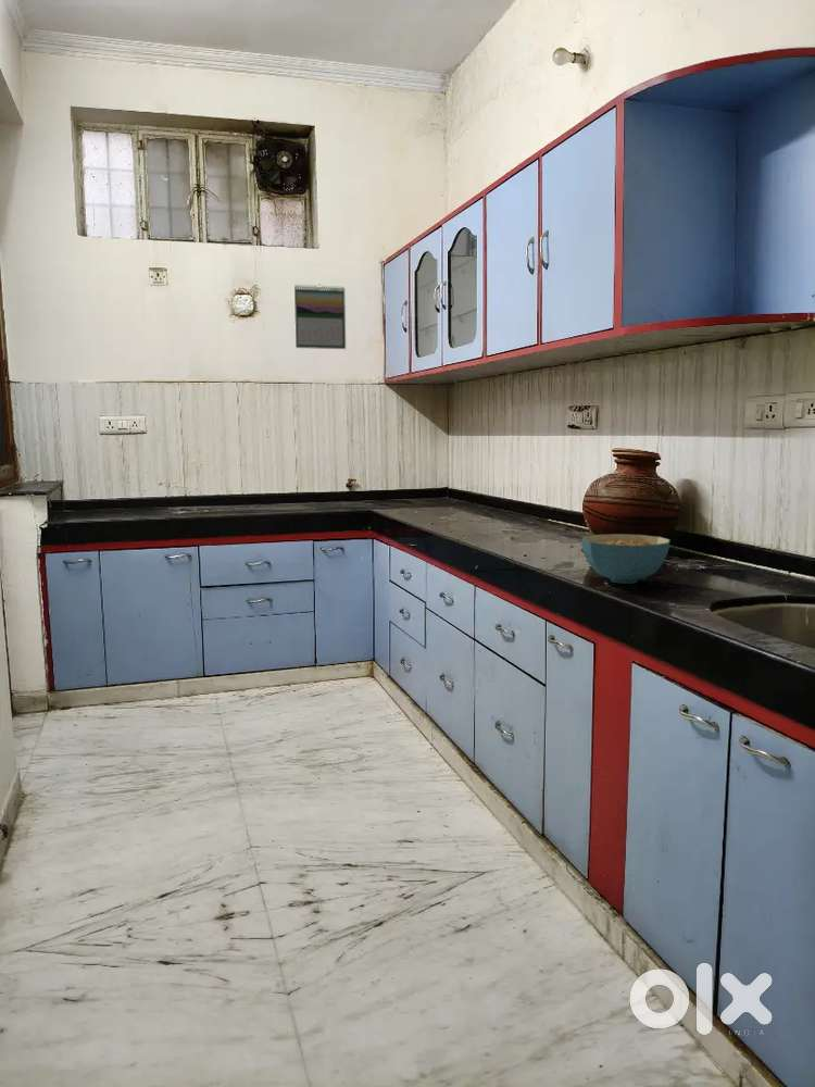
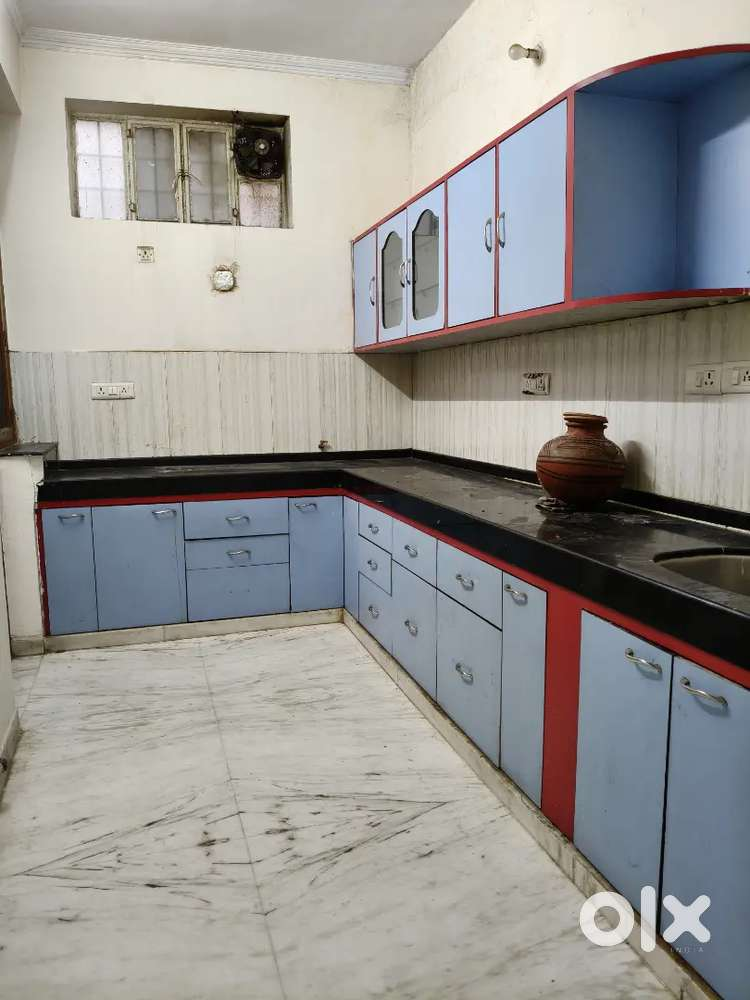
- cereal bowl (625, 560)
- calendar (319, 316)
